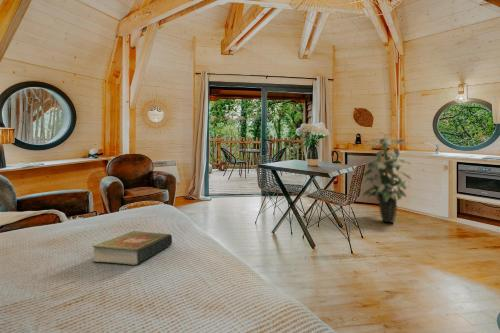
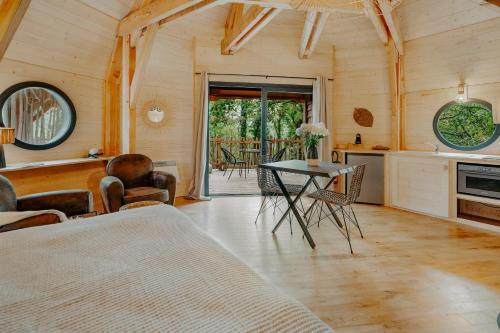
- book (135, 245)
- indoor plant (384, 176)
